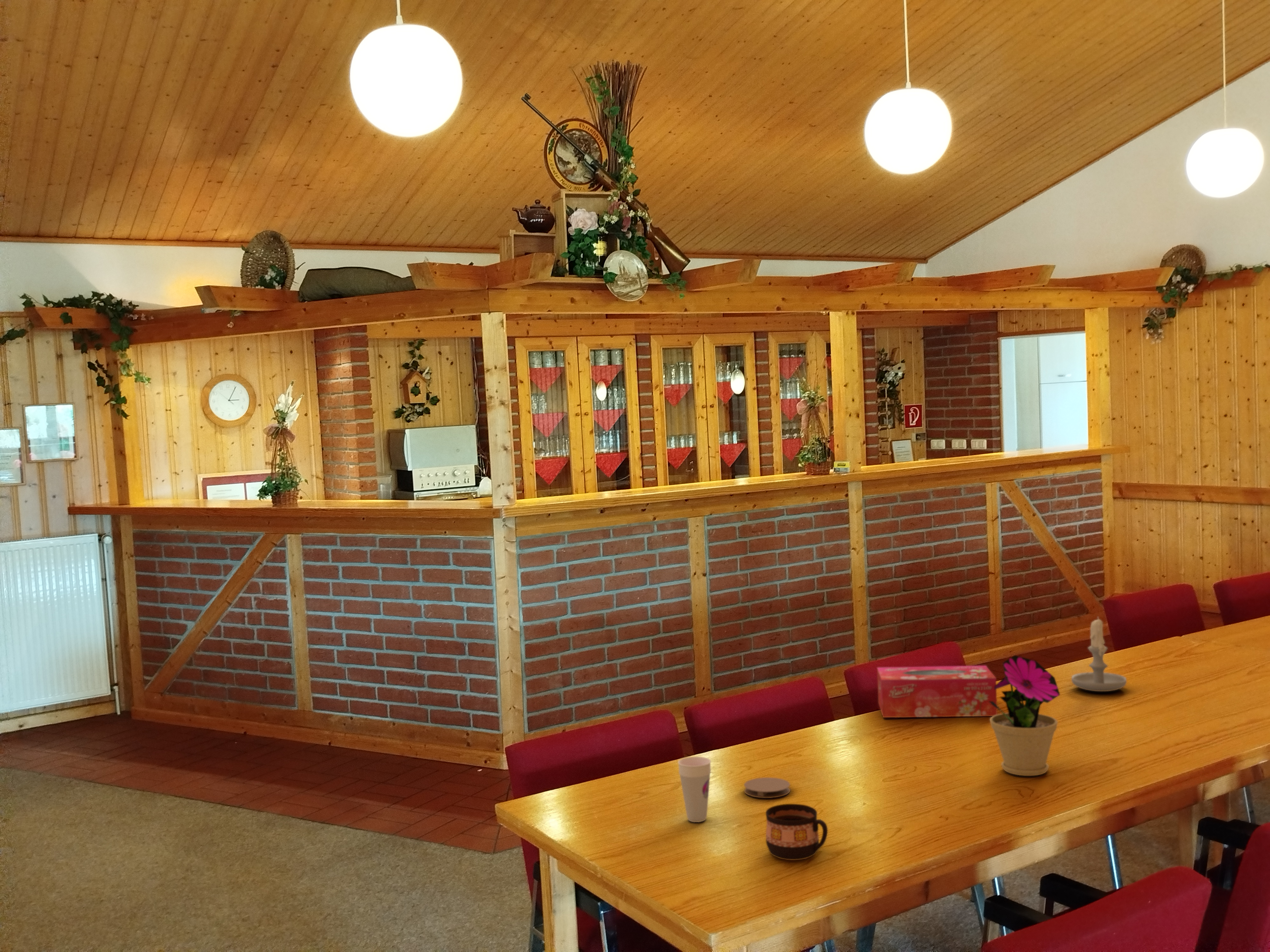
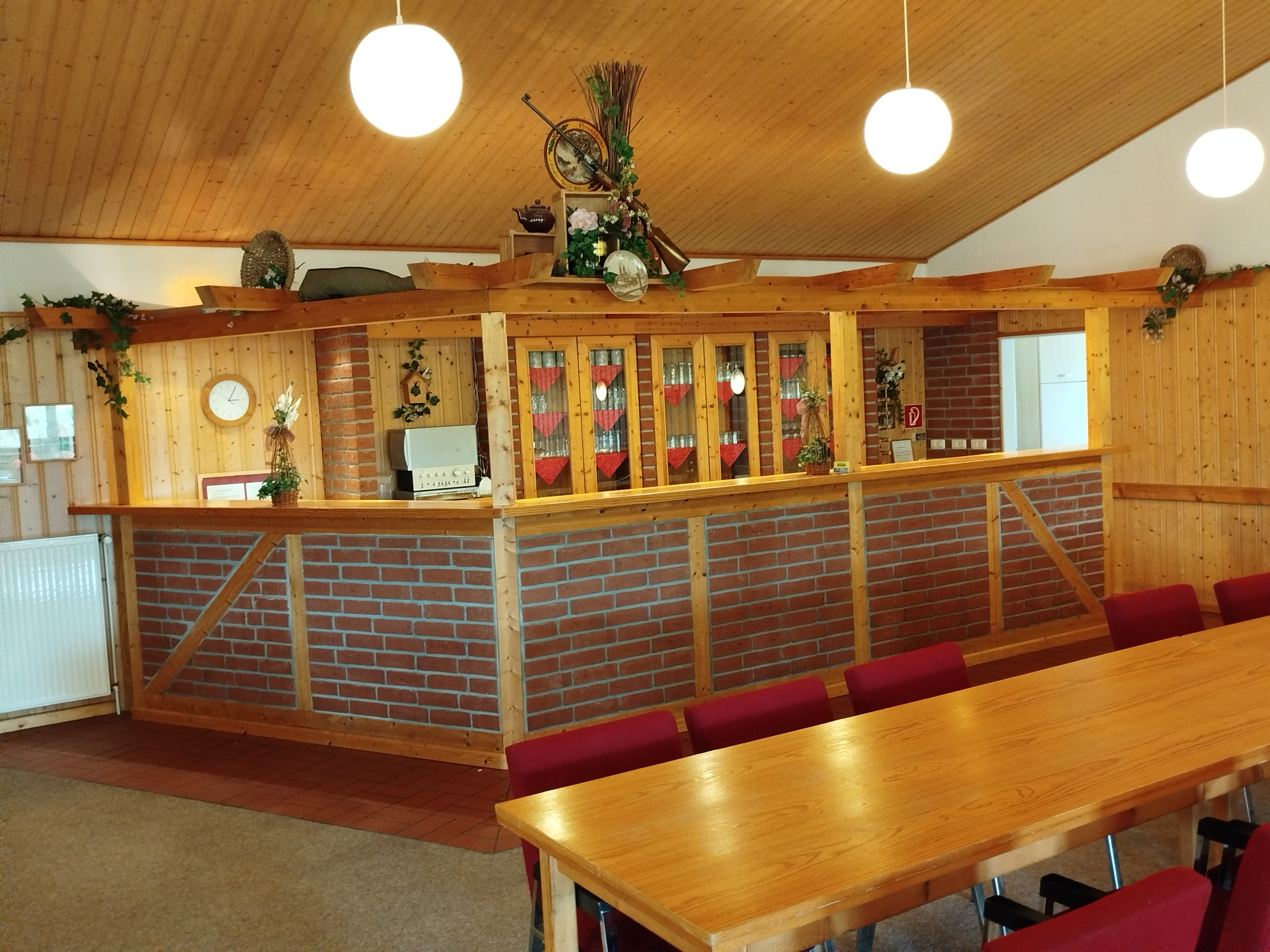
- coaster (767, 787)
- flower pot (1024, 714)
- candle (1098, 653)
- tissue box (935, 691)
- cup (696, 790)
- cup (793, 834)
